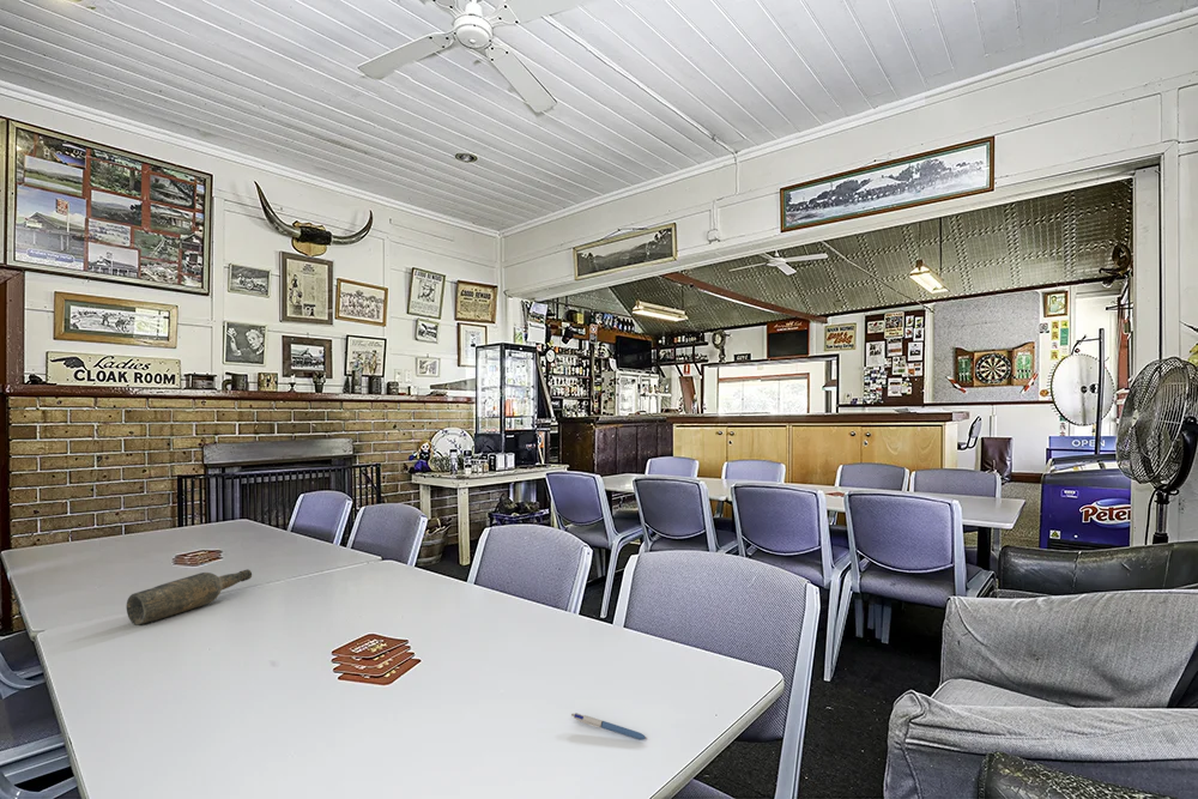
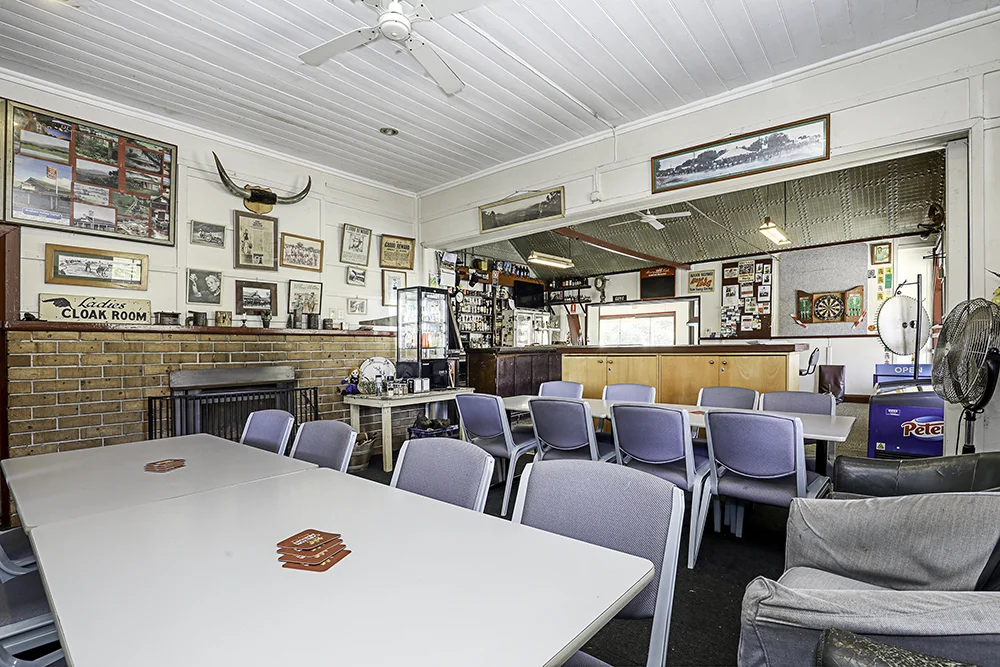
- pen (607, 726)
- beer bottle (198, 591)
